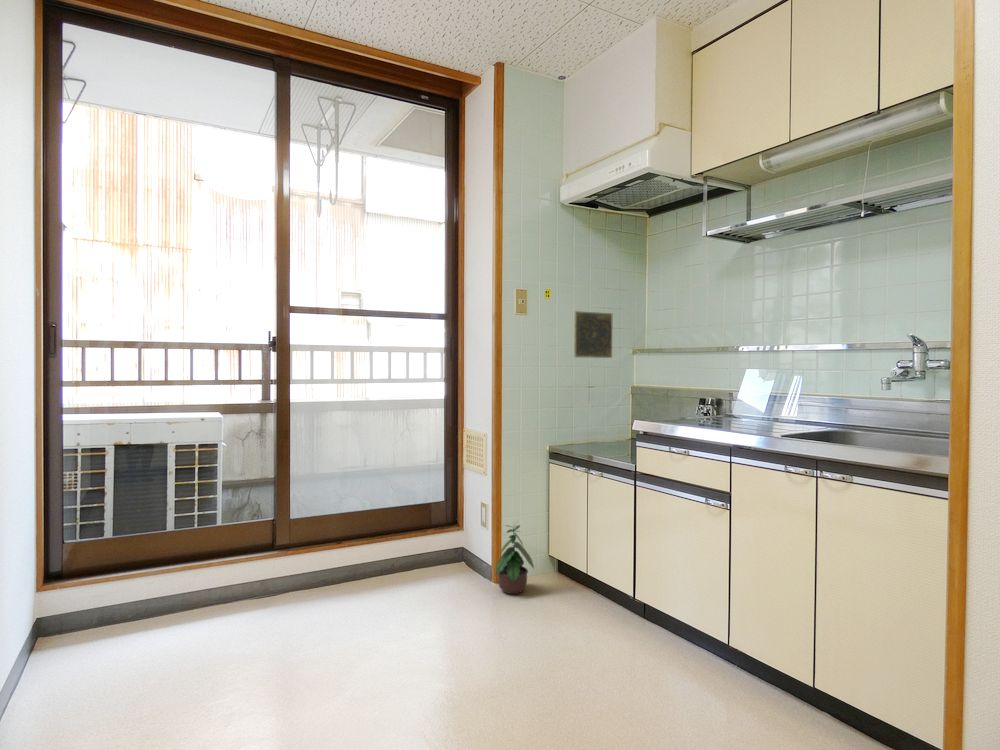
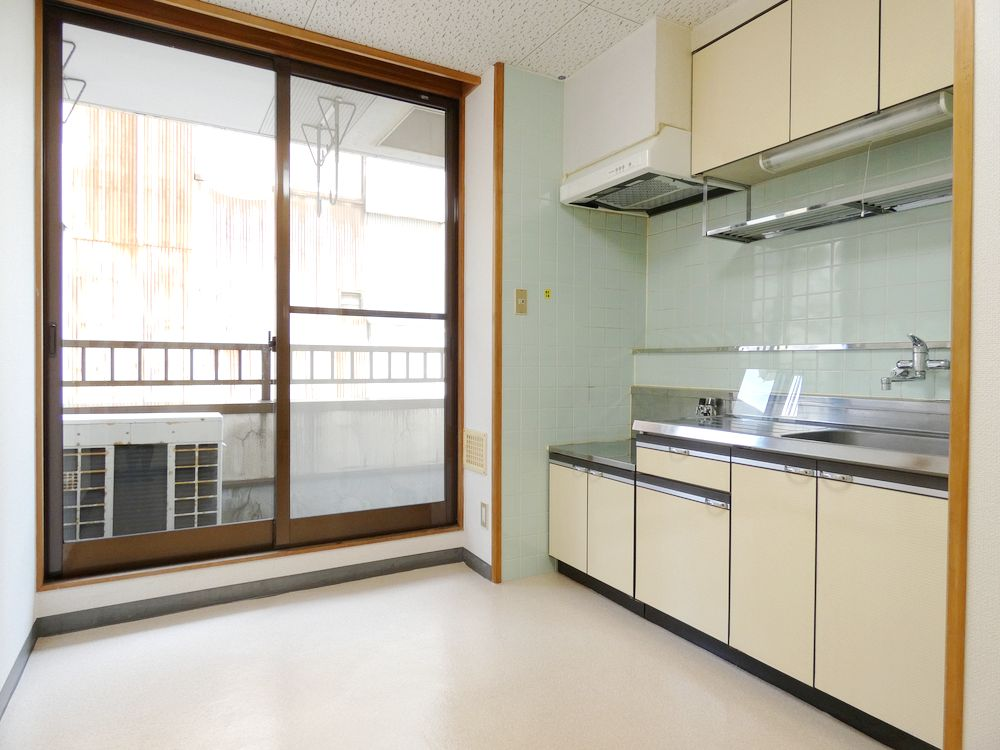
- potted plant (514, 556)
- decorative tile (593, 335)
